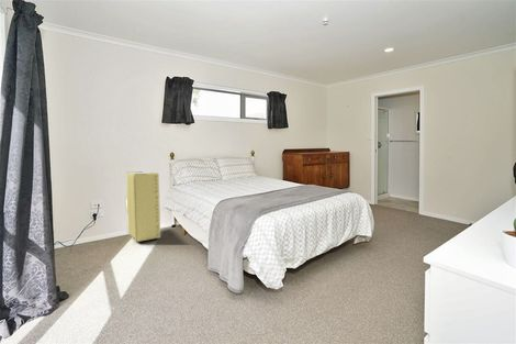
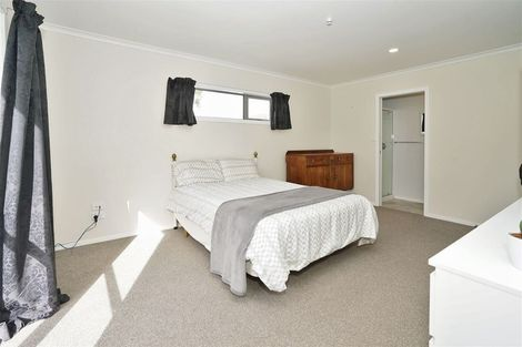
- laundry hamper (142, 203)
